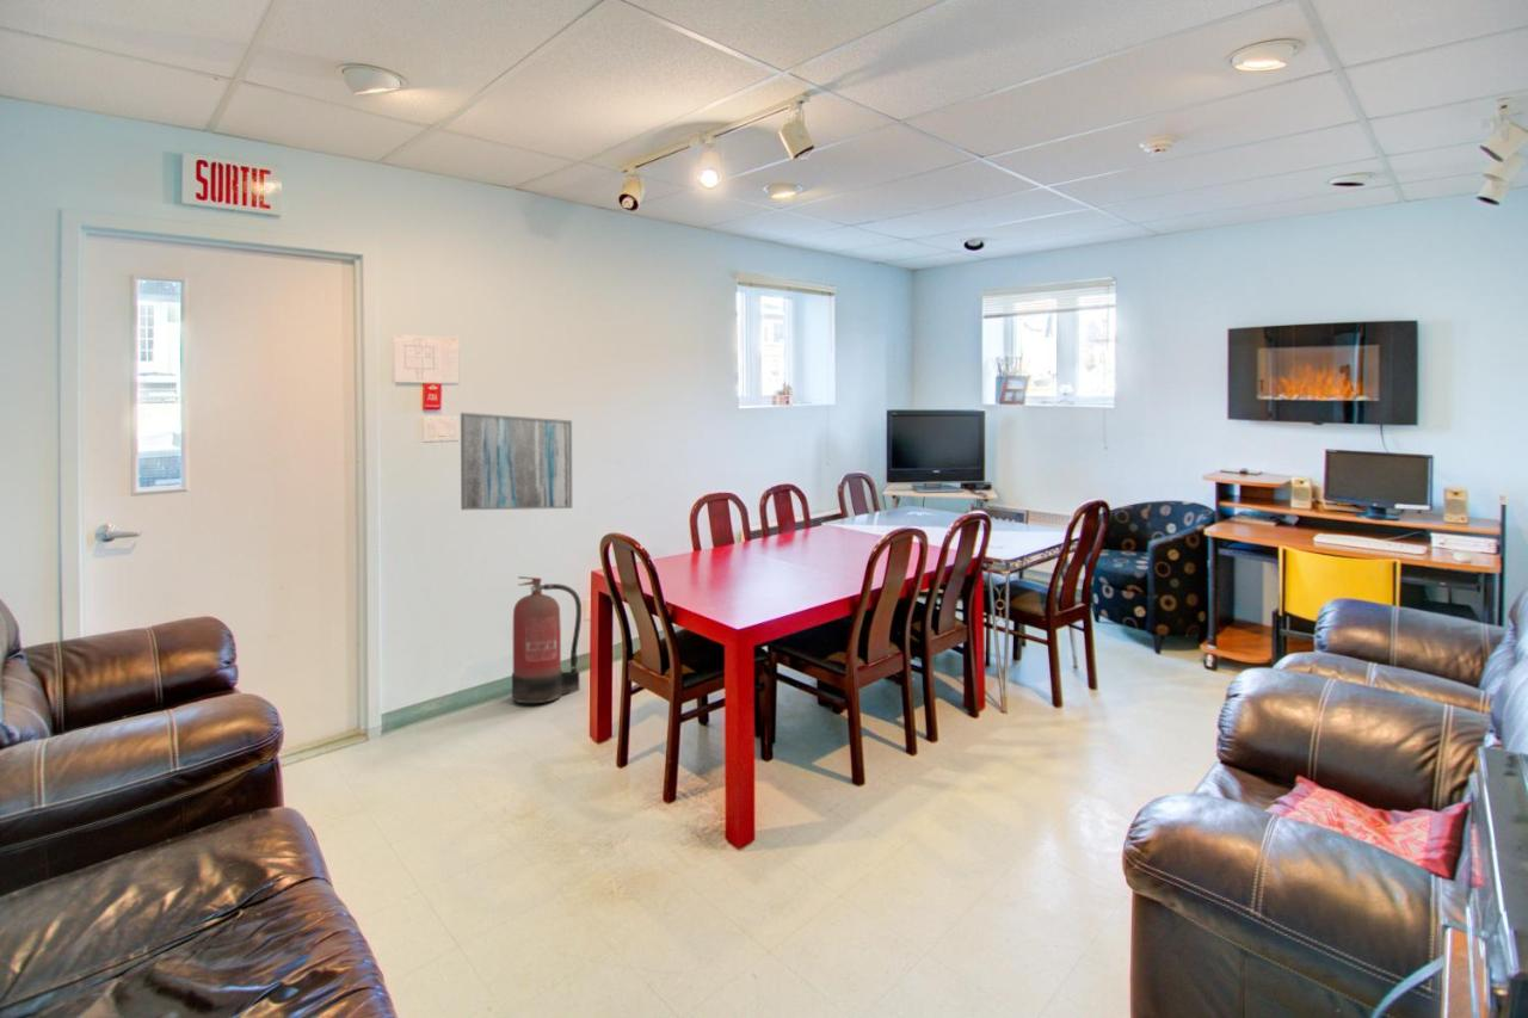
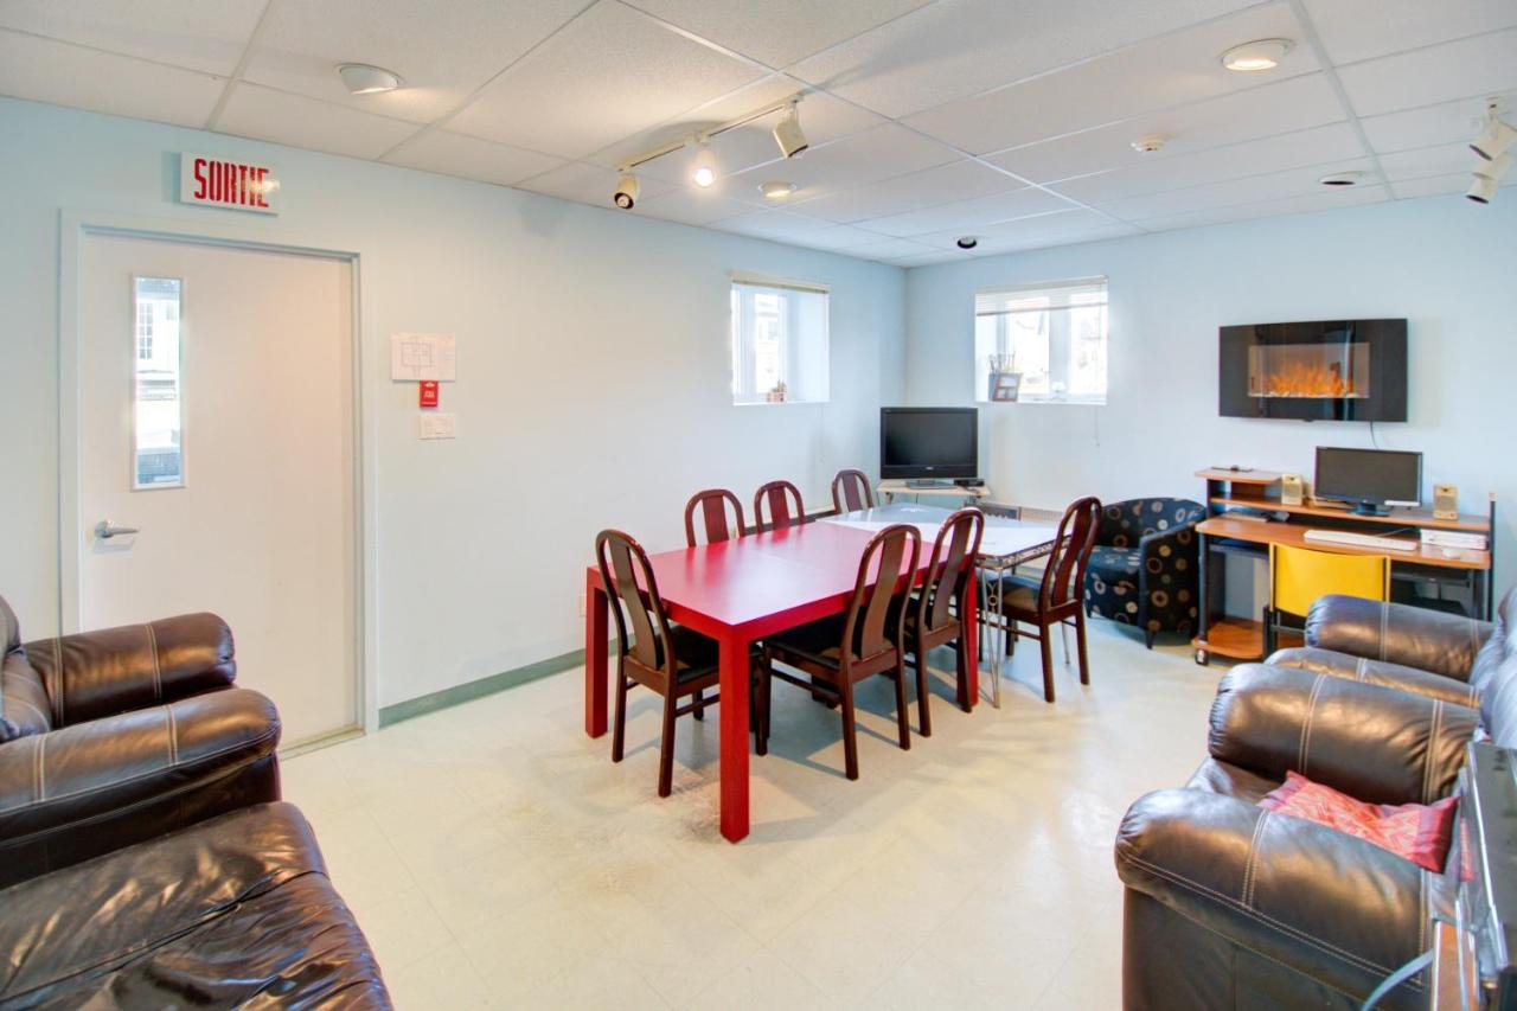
- wall art (518, 463)
- fire extinguisher (546, 635)
